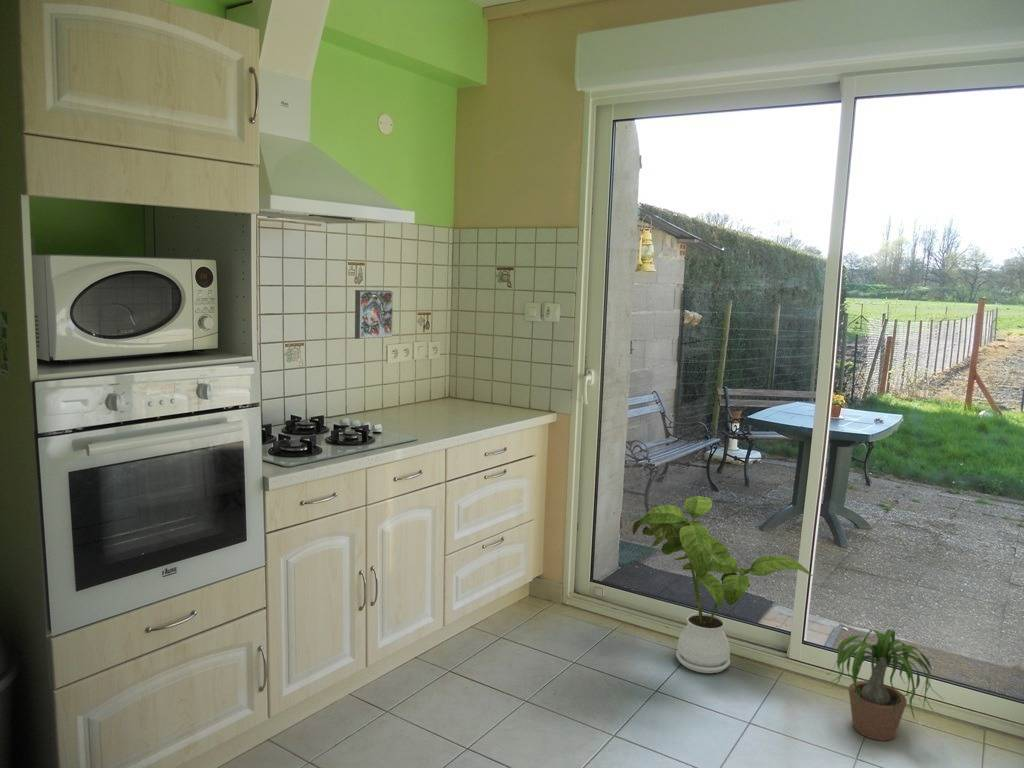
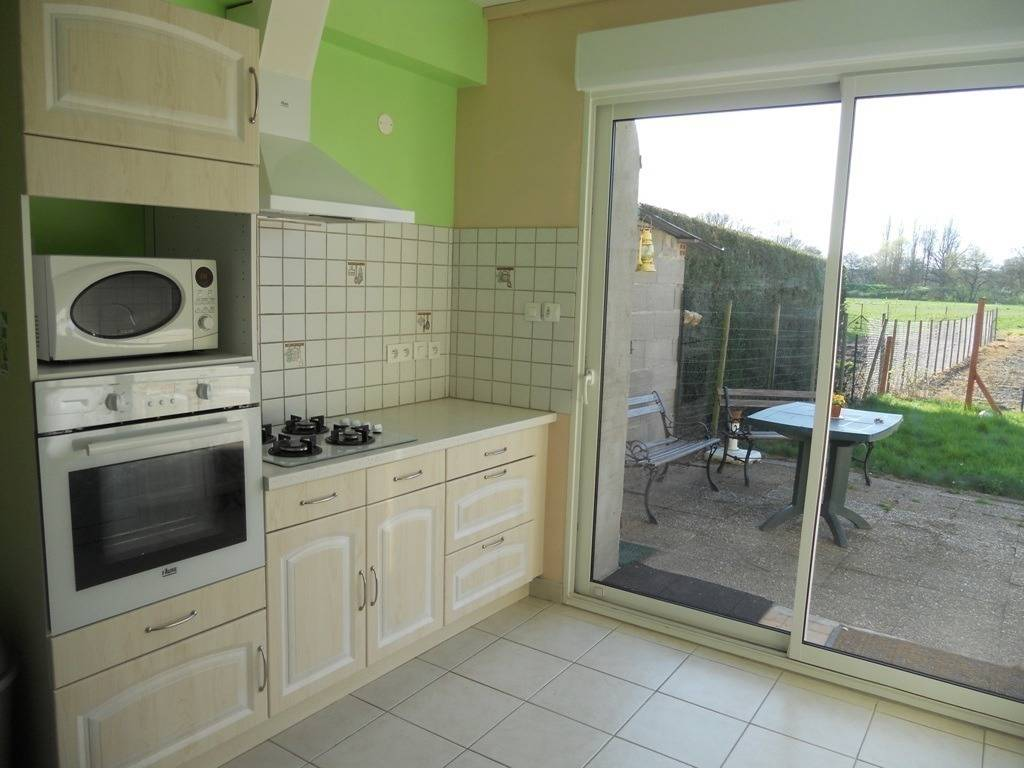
- potted plant (890, 682)
- decorative tile (374, 314)
- house plant (705, 586)
